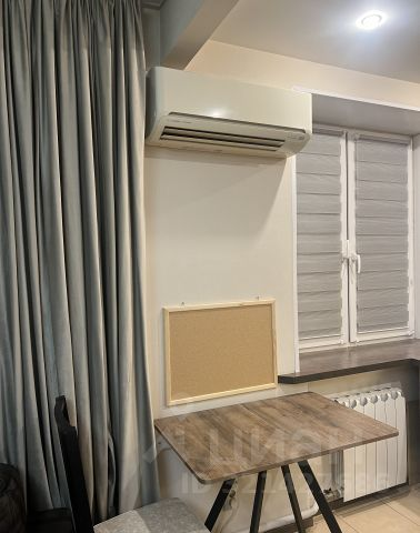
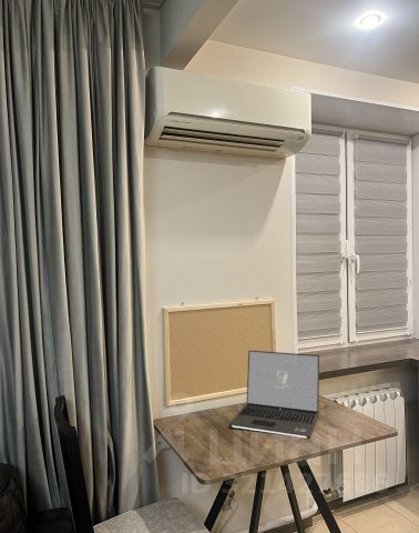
+ laptop (276, 390)
